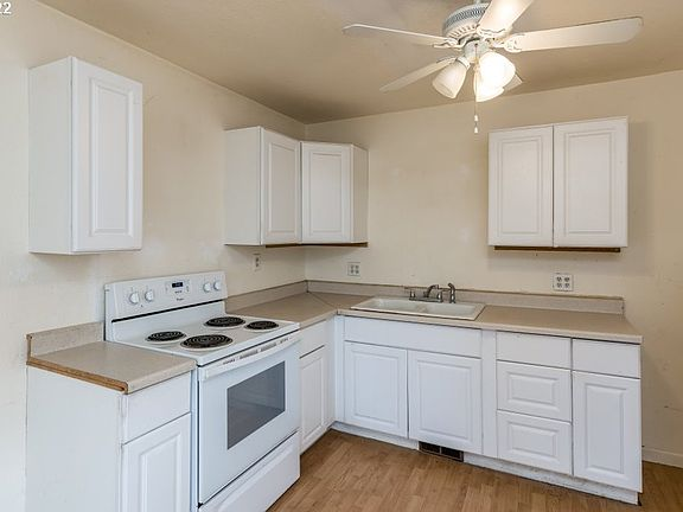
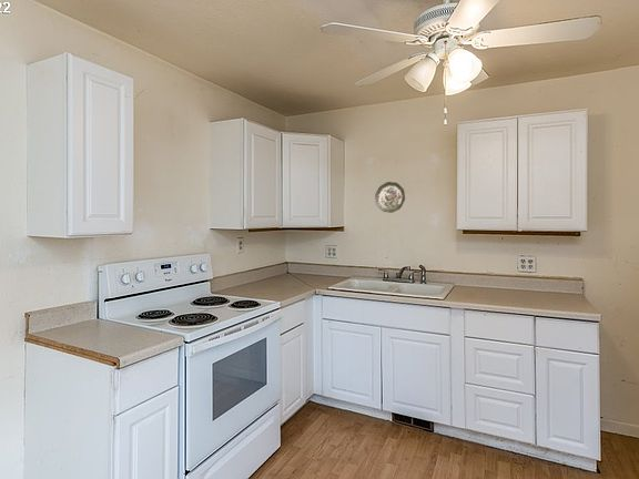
+ decorative plate (389, 197)
